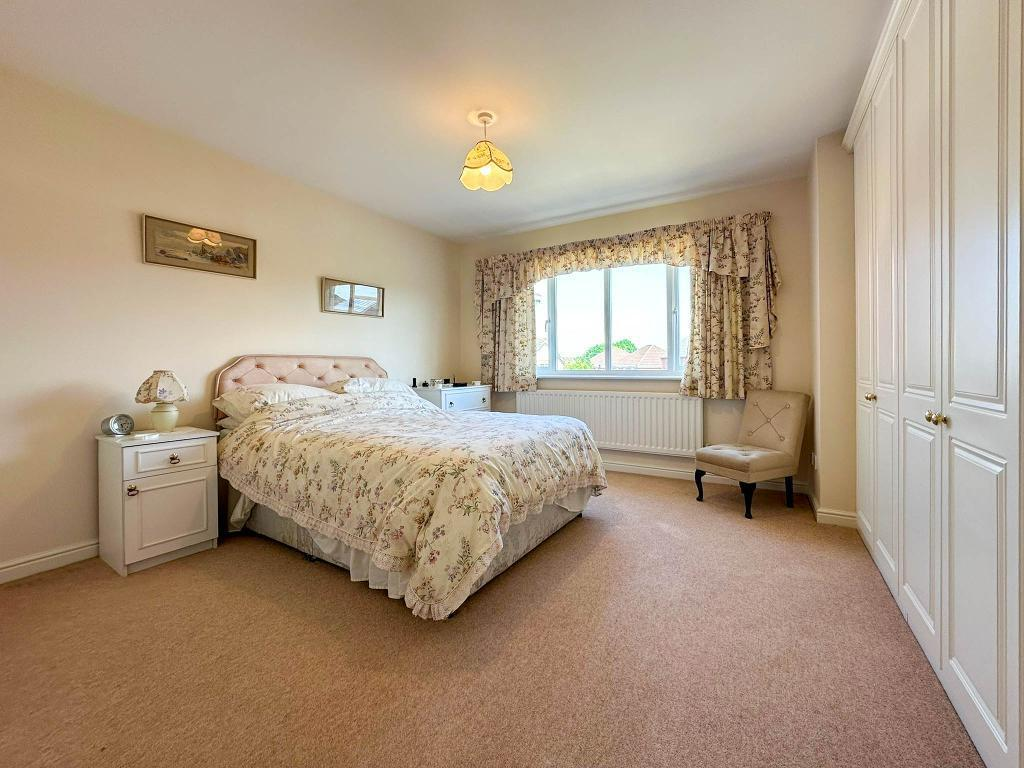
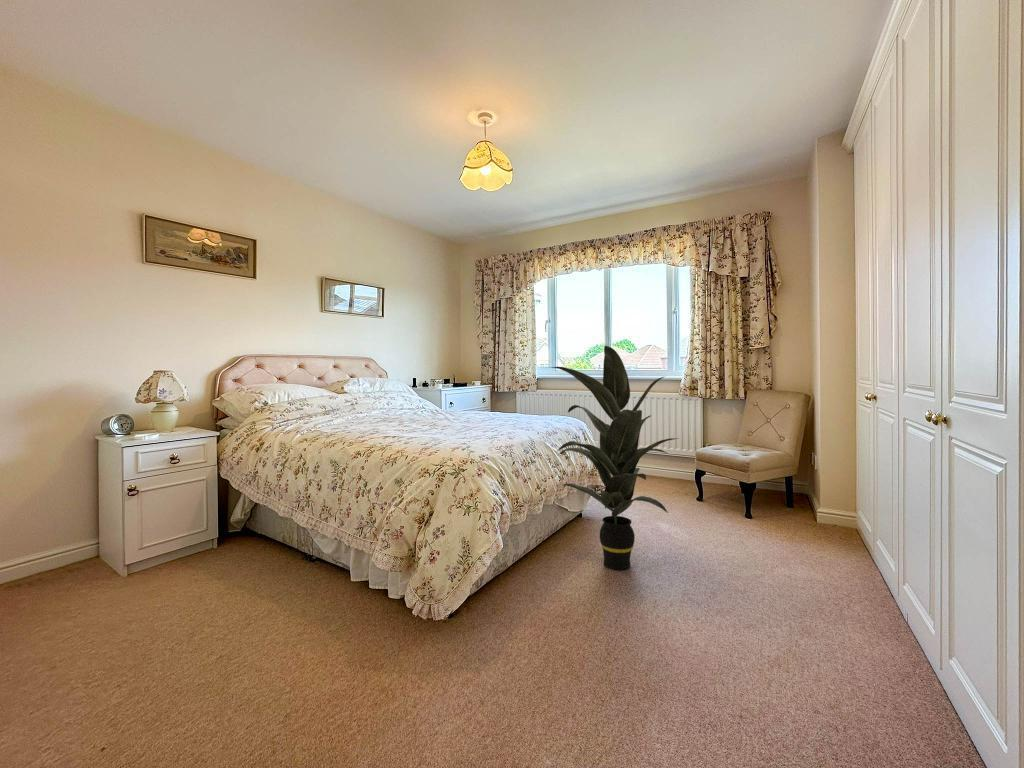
+ indoor plant (609, 456)
